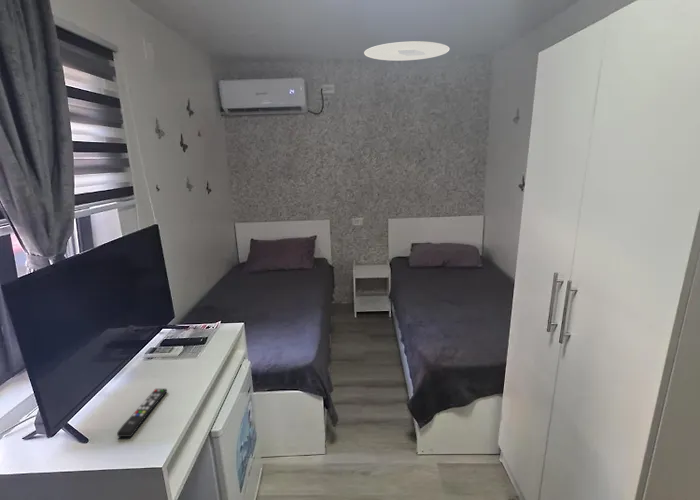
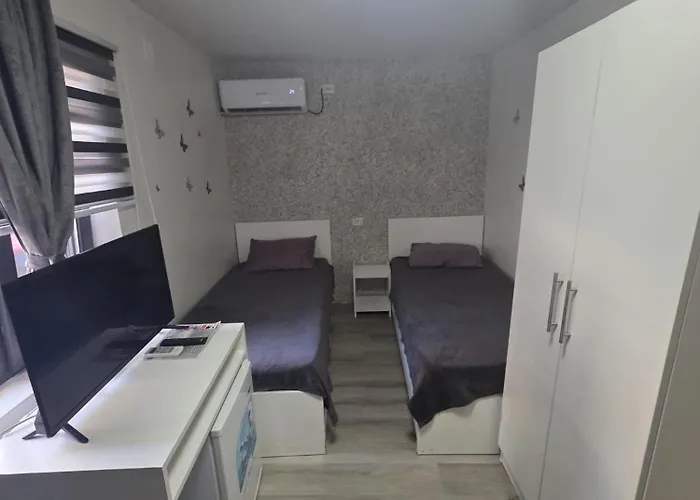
- remote control (144, 410)
- ceiling light (406, 47)
